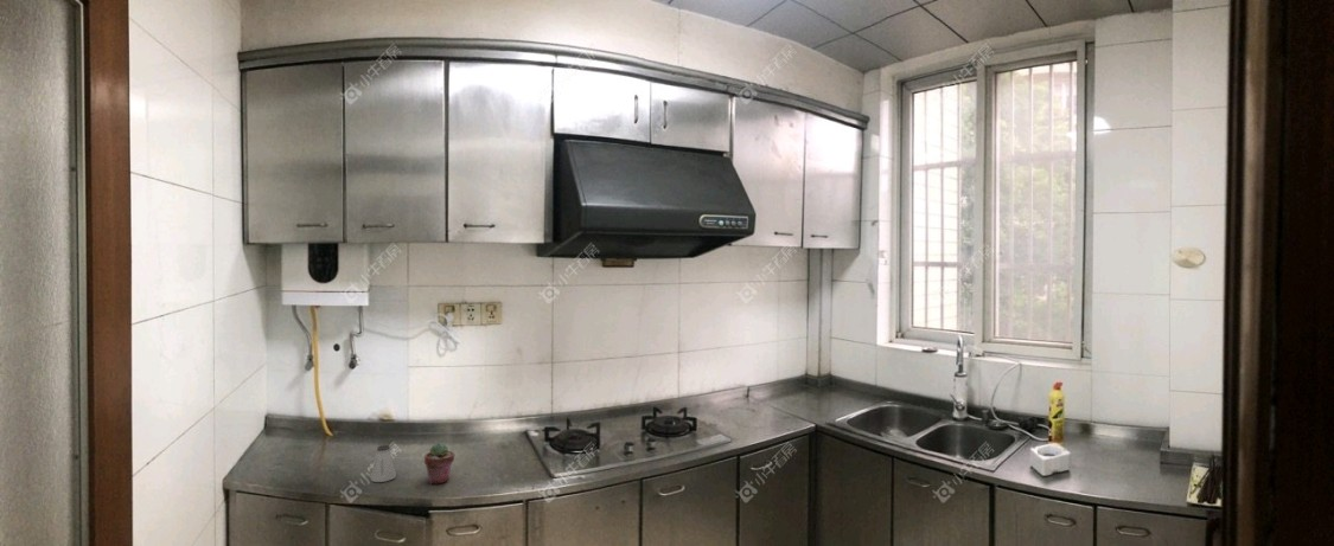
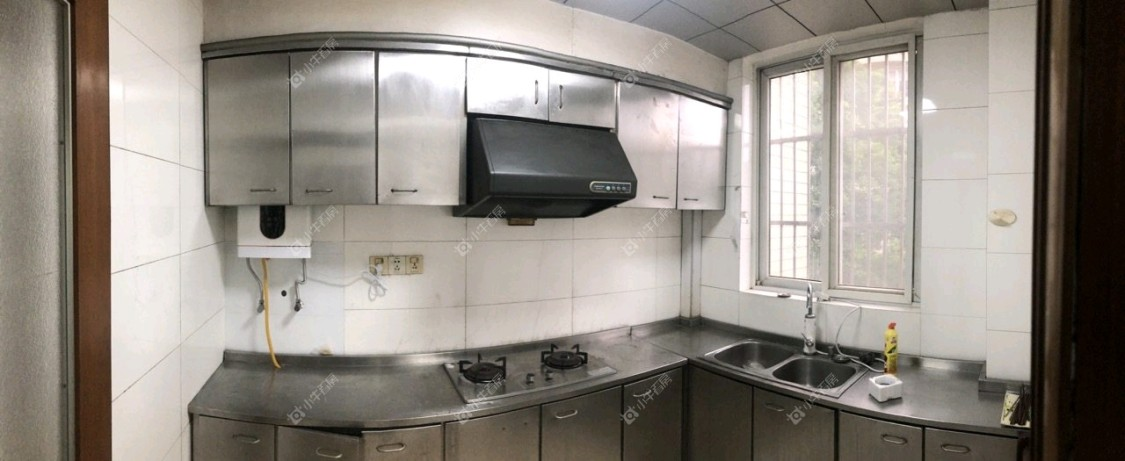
- potted succulent (439, 462)
- saltshaker (383, 462)
